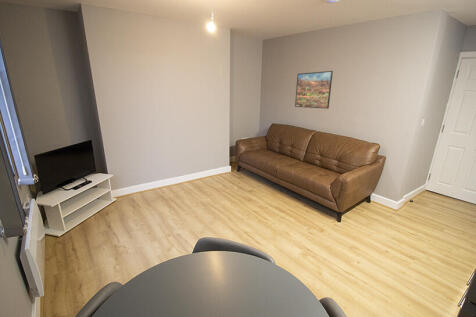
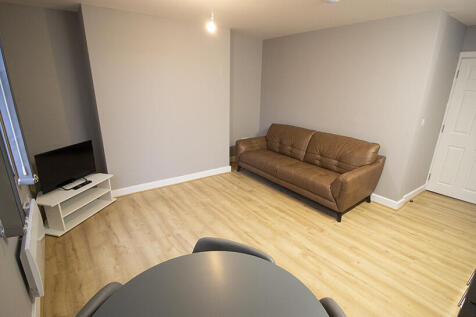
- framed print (312, 90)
